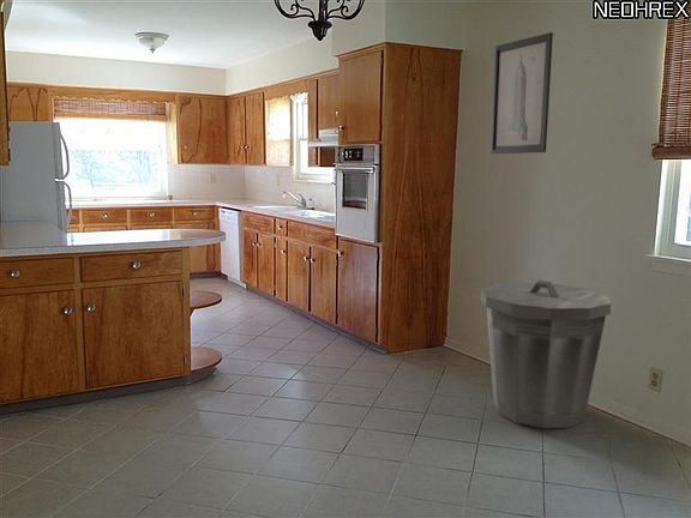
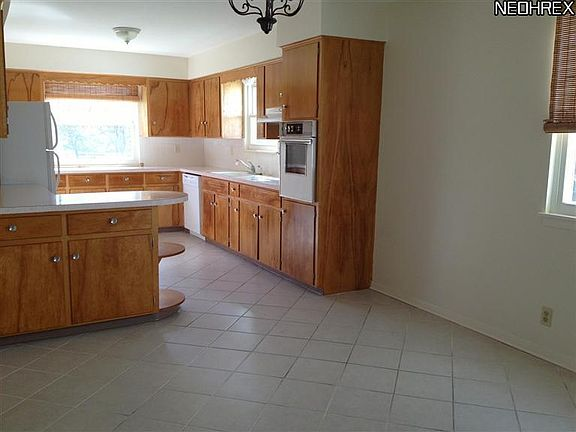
- trash can (541, 345)
- wall art (519, 97)
